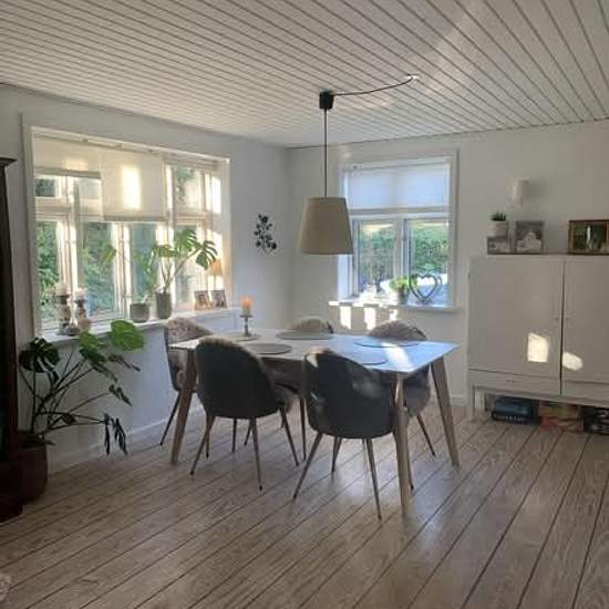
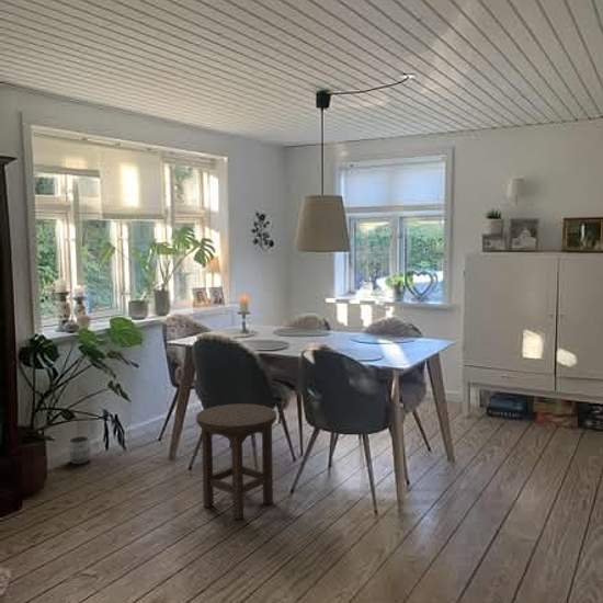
+ planter (79, 450)
+ stool (237, 459)
